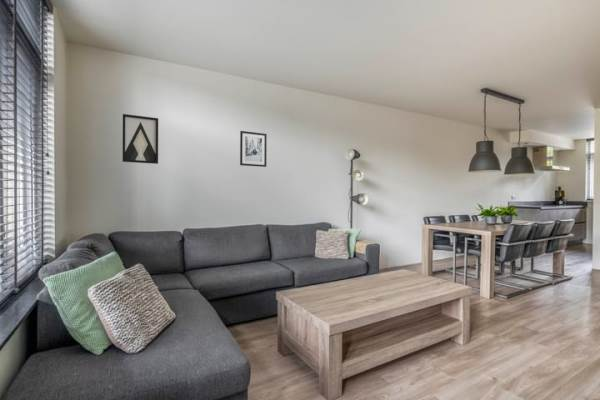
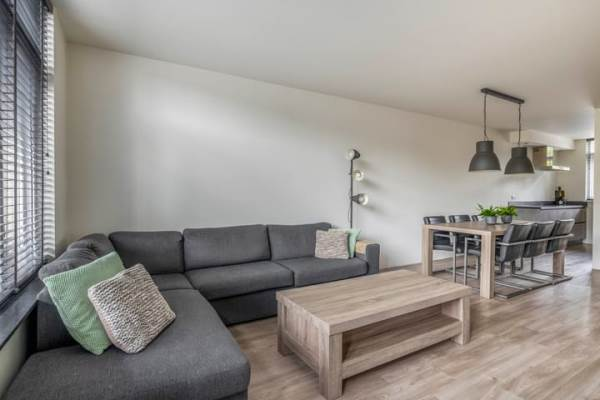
- wall art (140, 139)
- wall art (253, 149)
